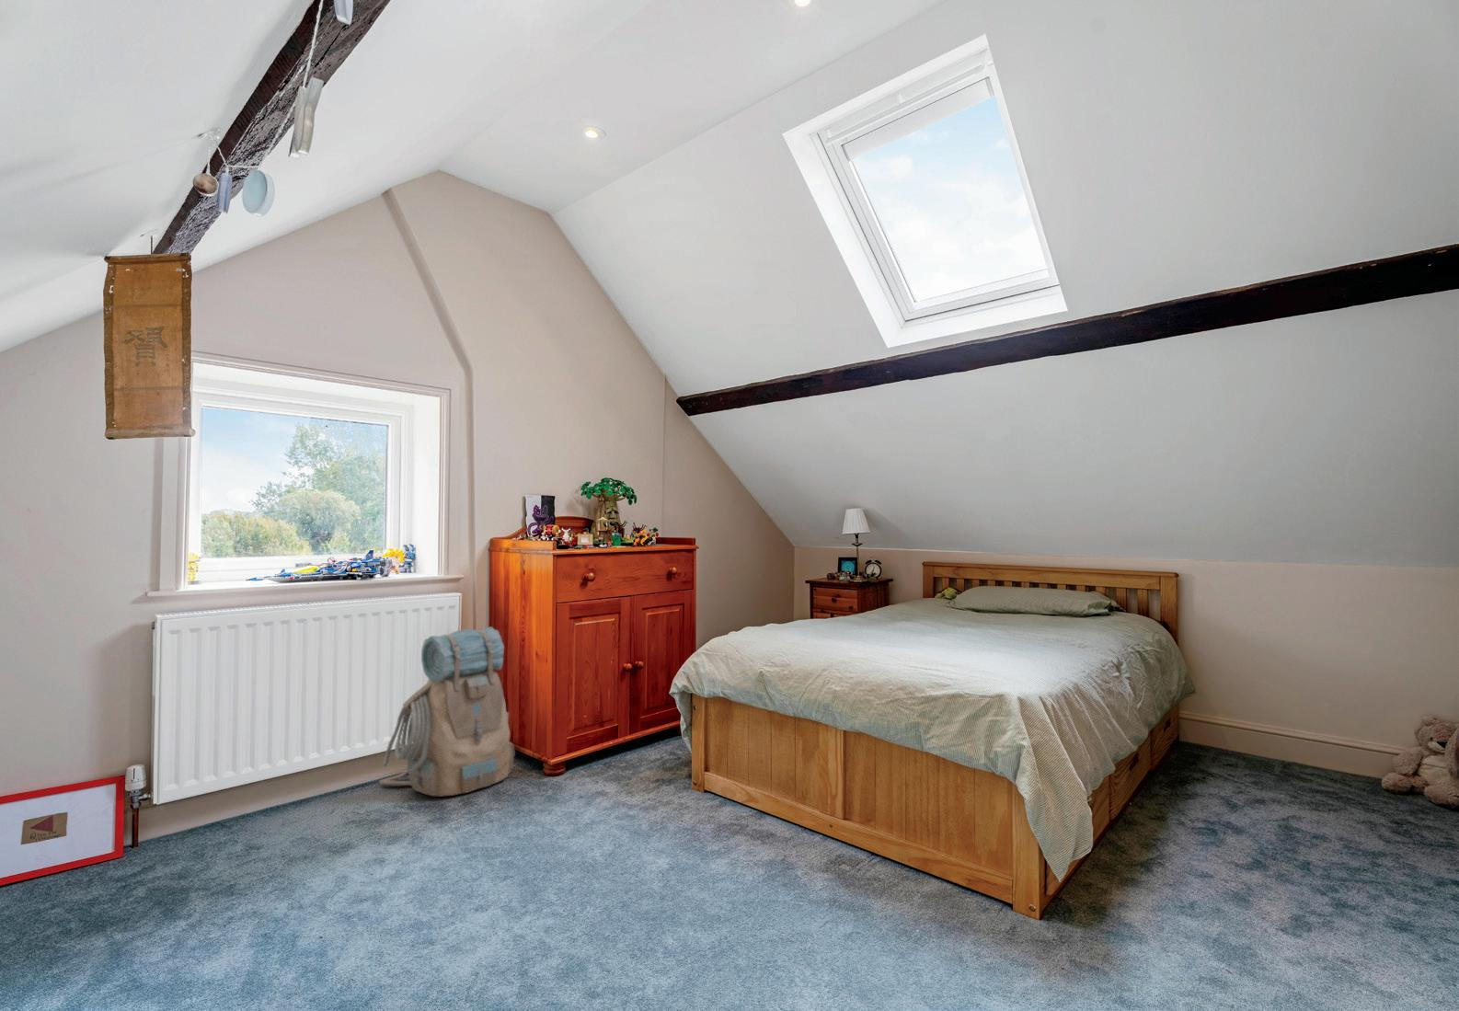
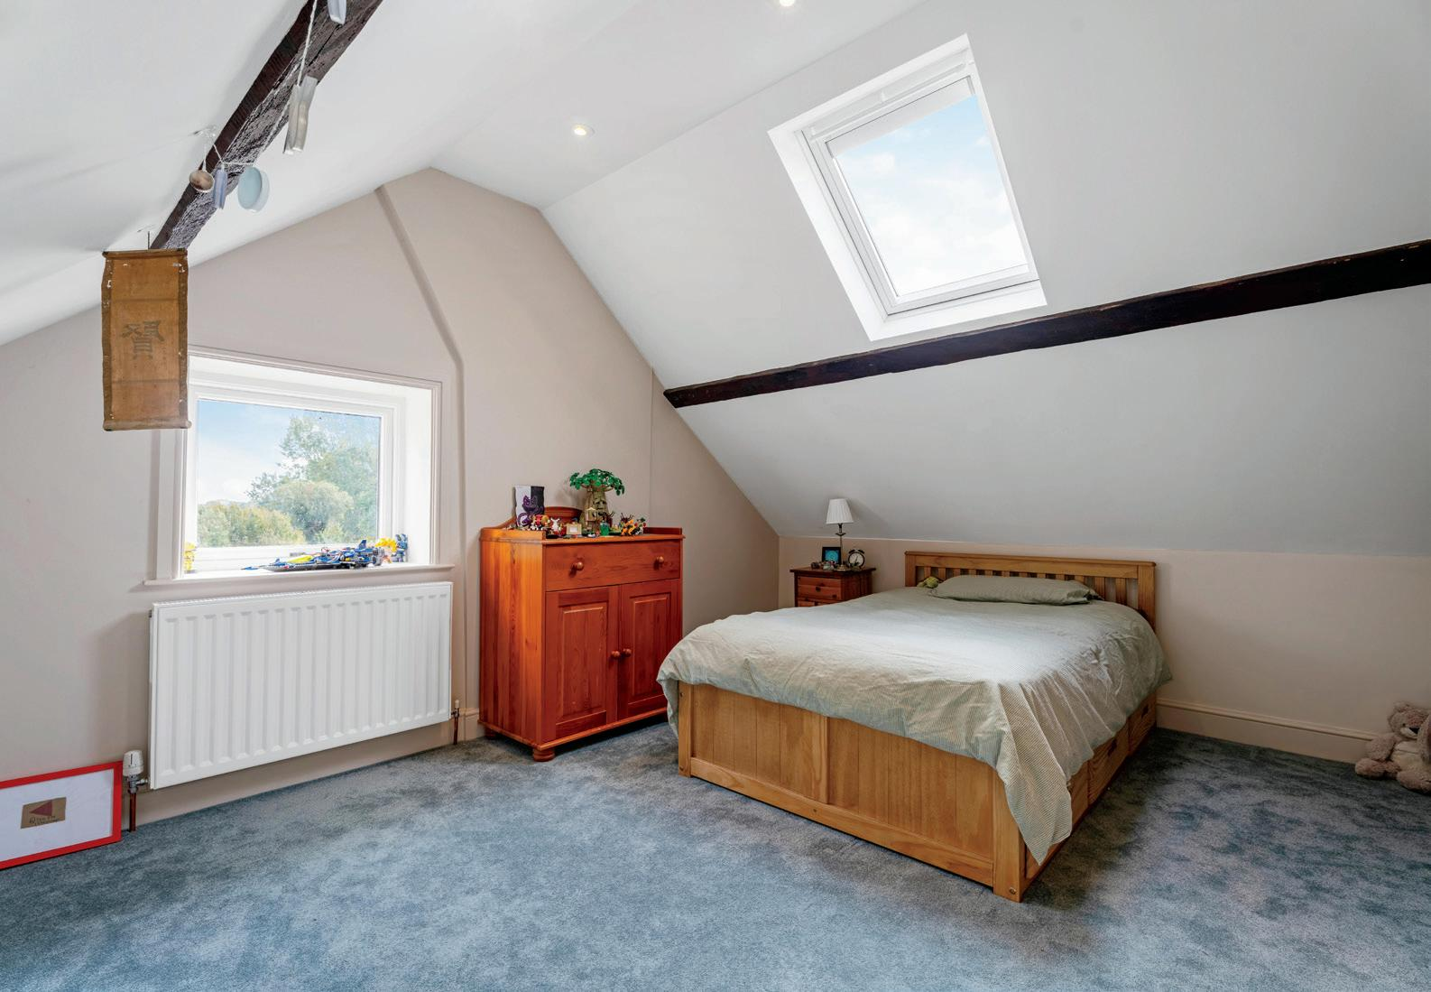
- backpack (456, 705)
